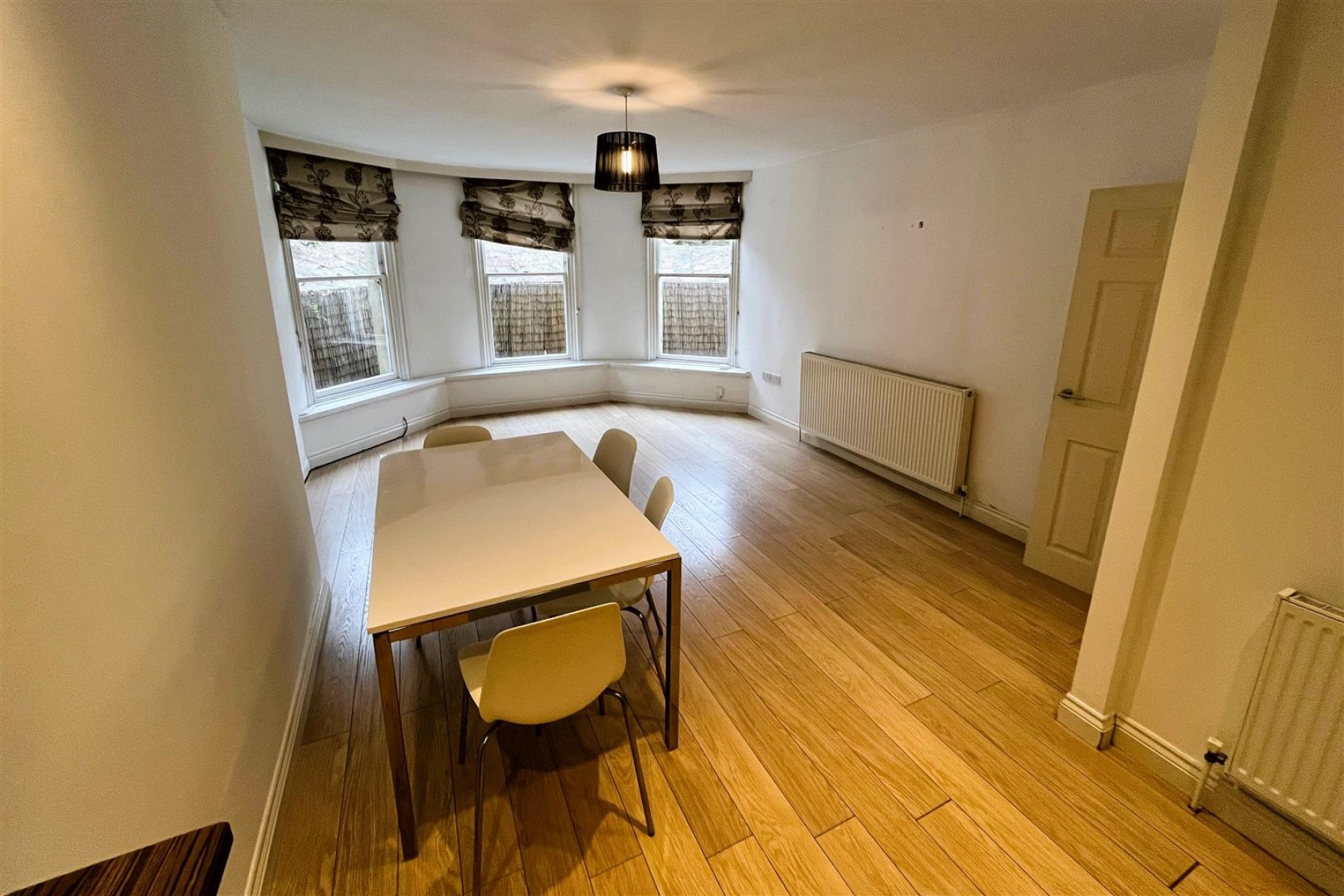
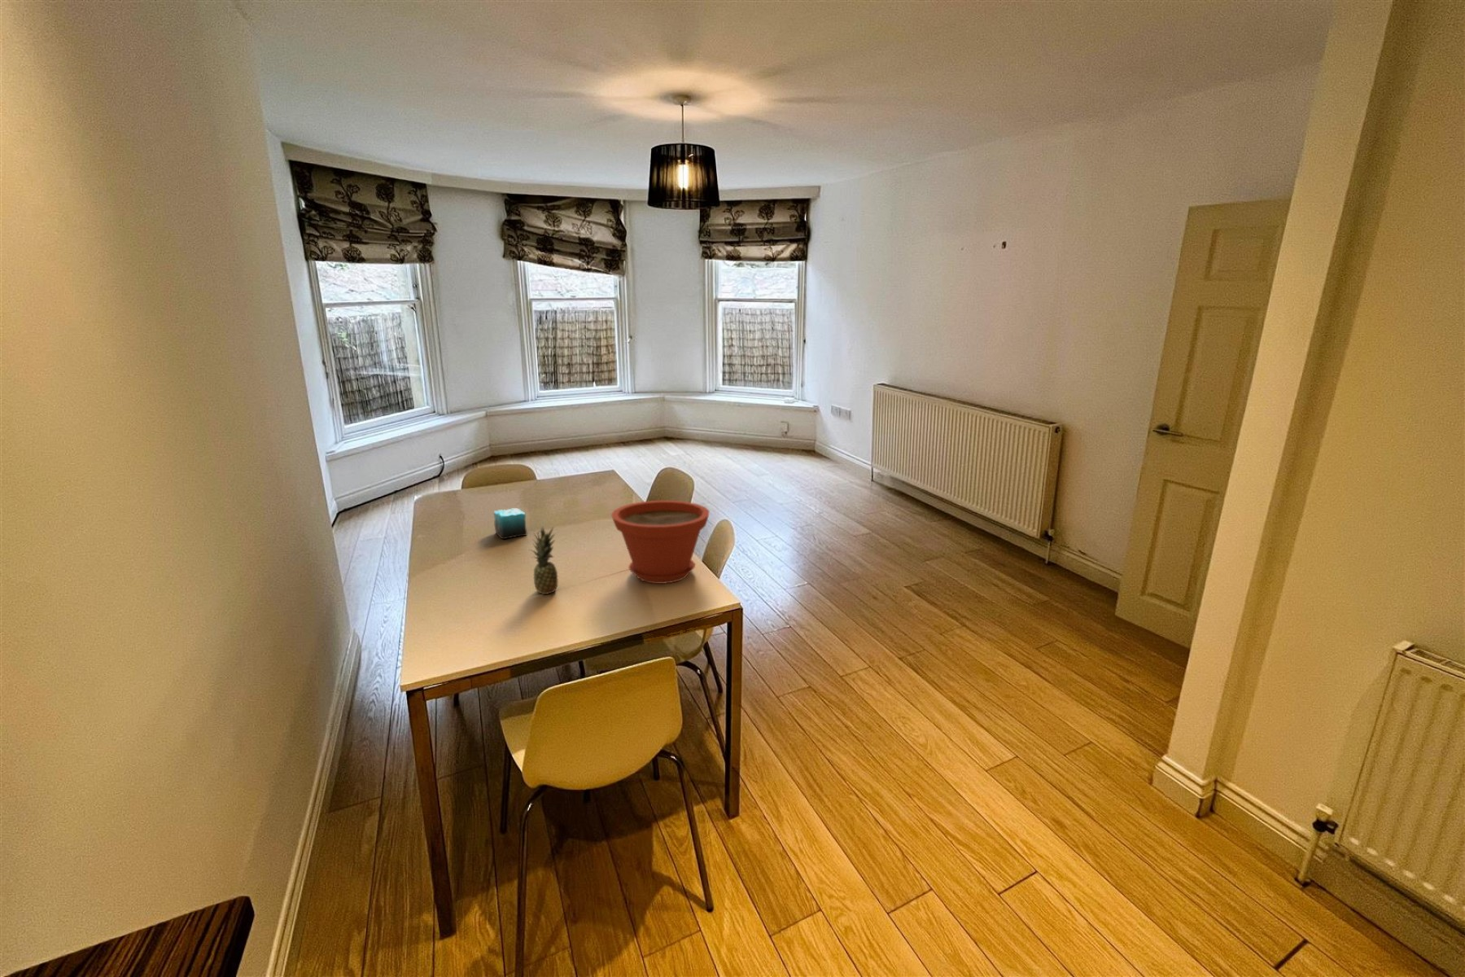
+ candle (509, 518)
+ plant pot (661, 543)
+ fruit (545, 559)
